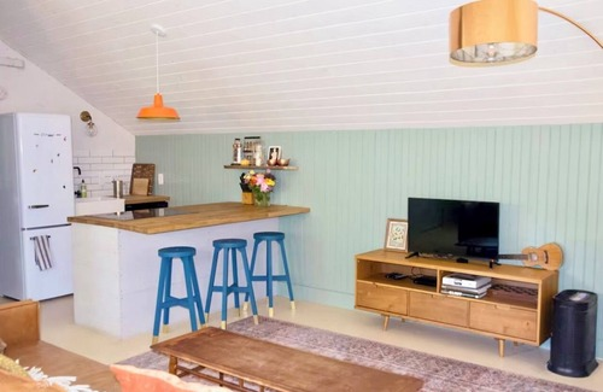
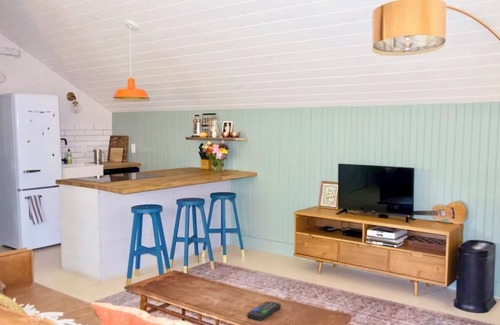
+ remote control (264, 309)
